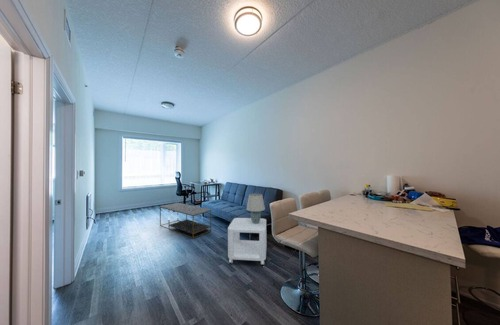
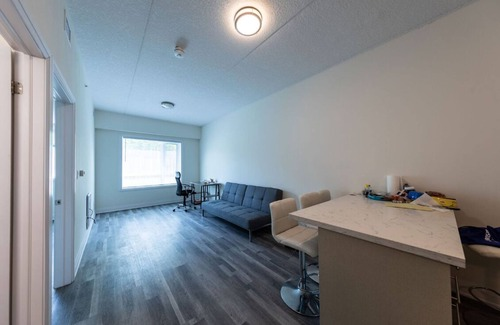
- side table (248, 240)
- coffee table (186, 218)
- table lamp (255, 208)
